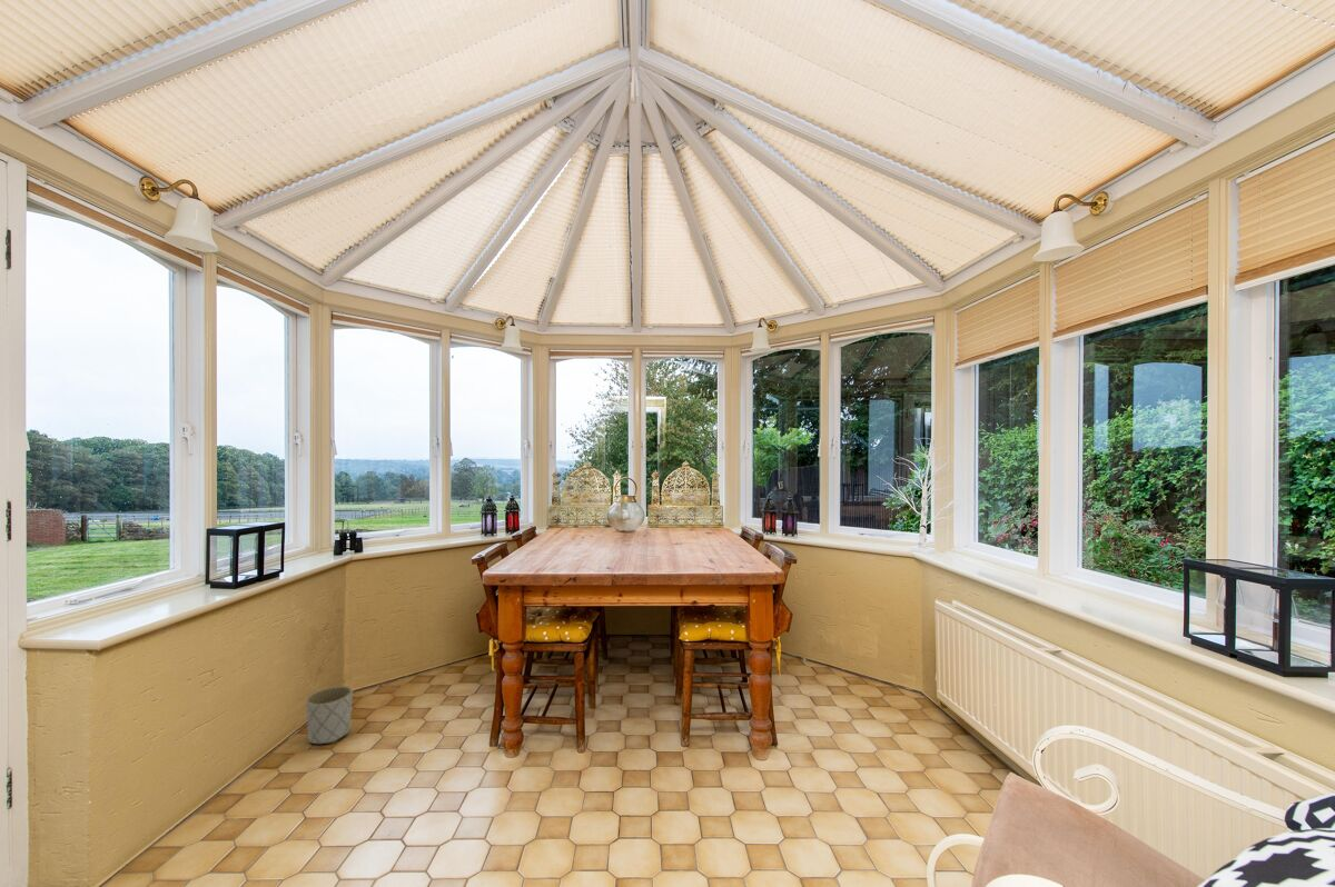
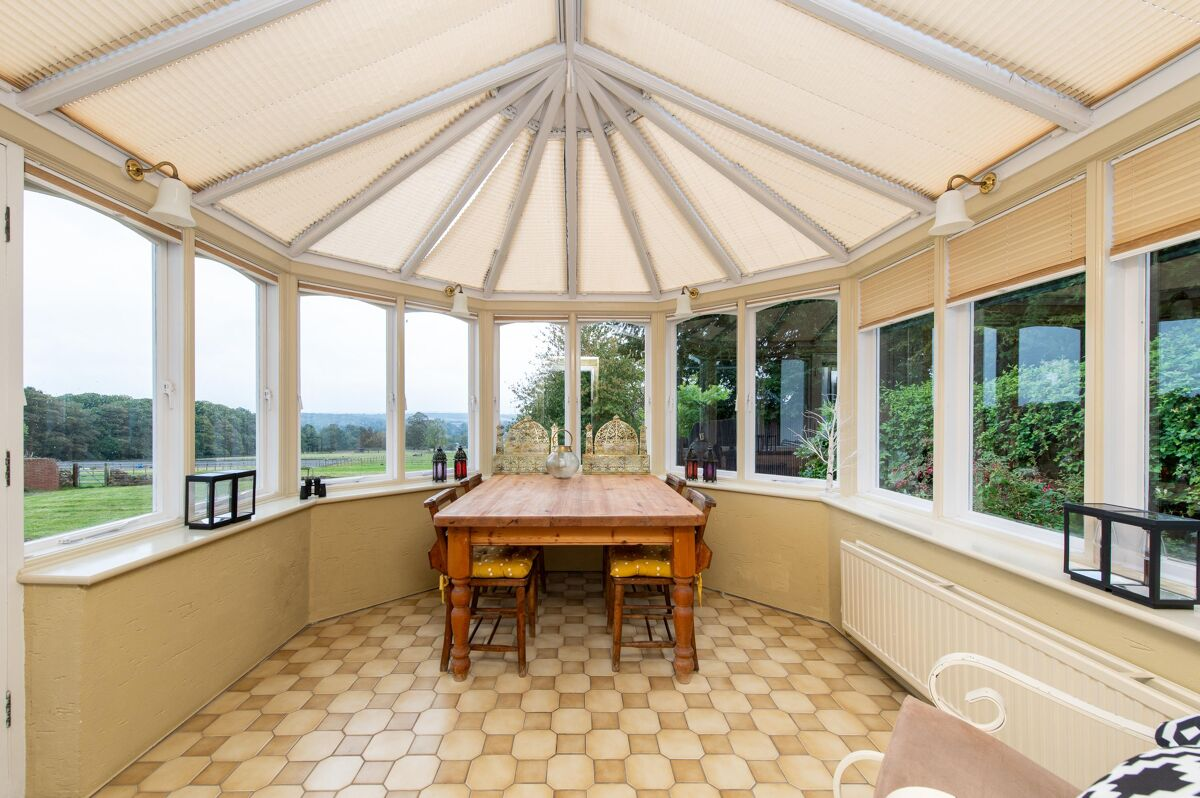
- planter (329, 715)
